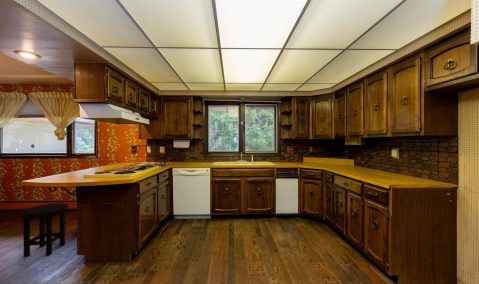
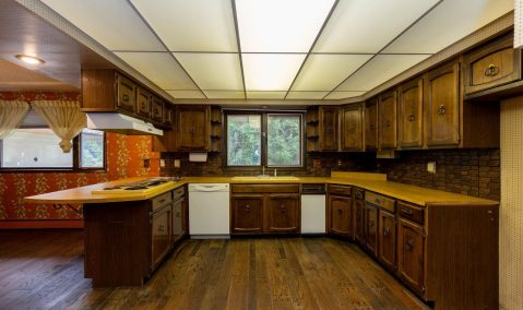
- stool (44, 229)
